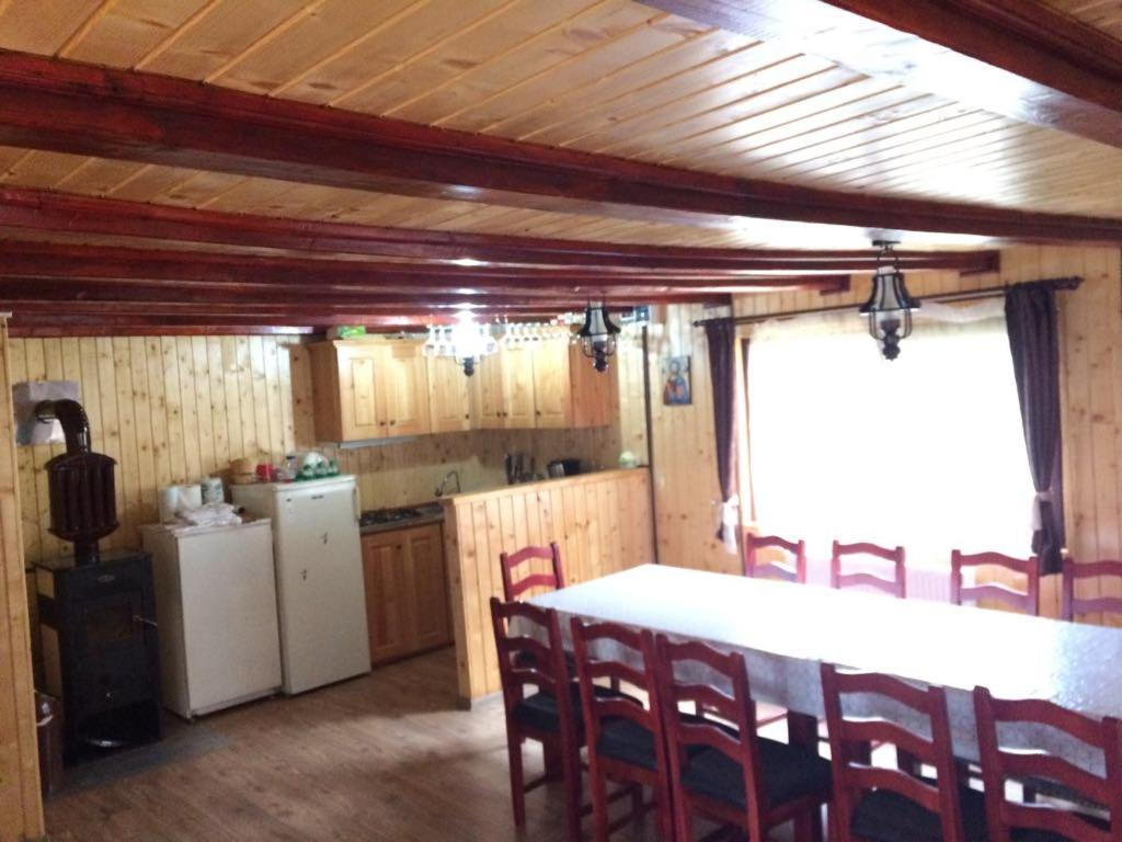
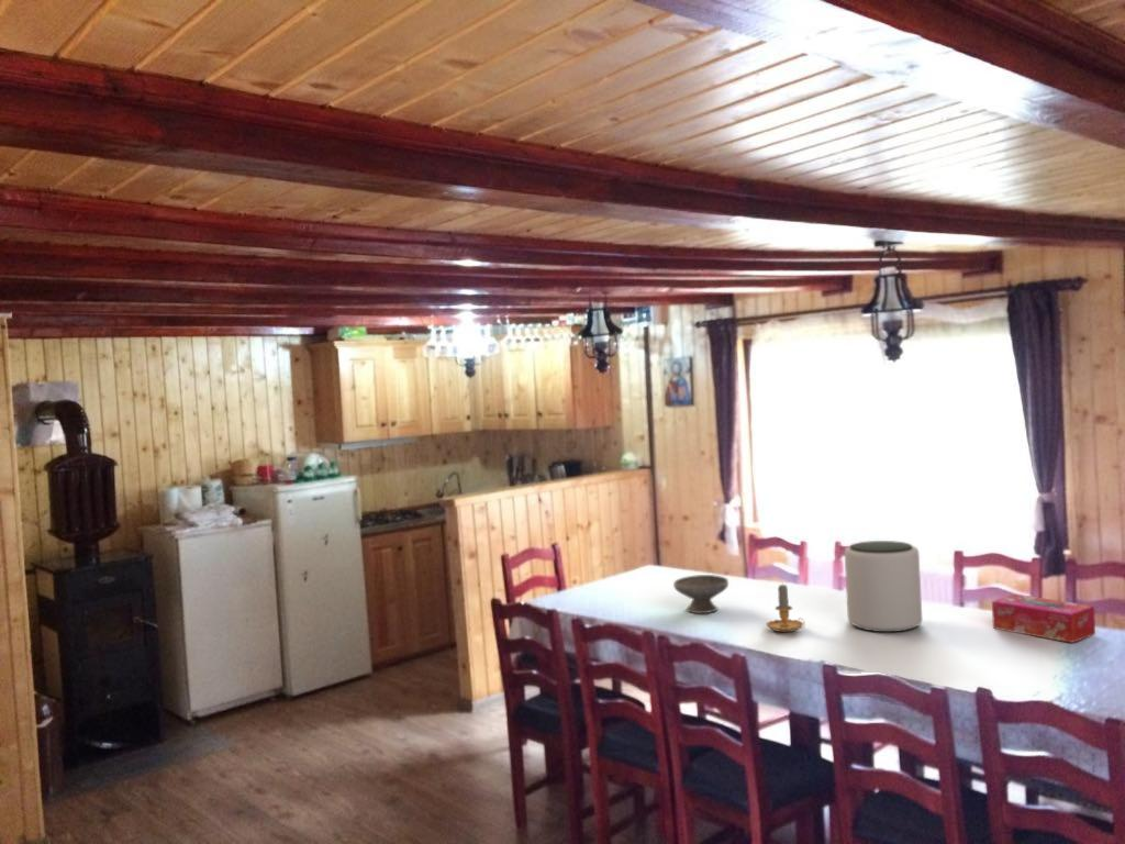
+ plant pot (882, 585)
+ bowl (701, 595)
+ candle (787, 607)
+ tissue box (1042, 617)
